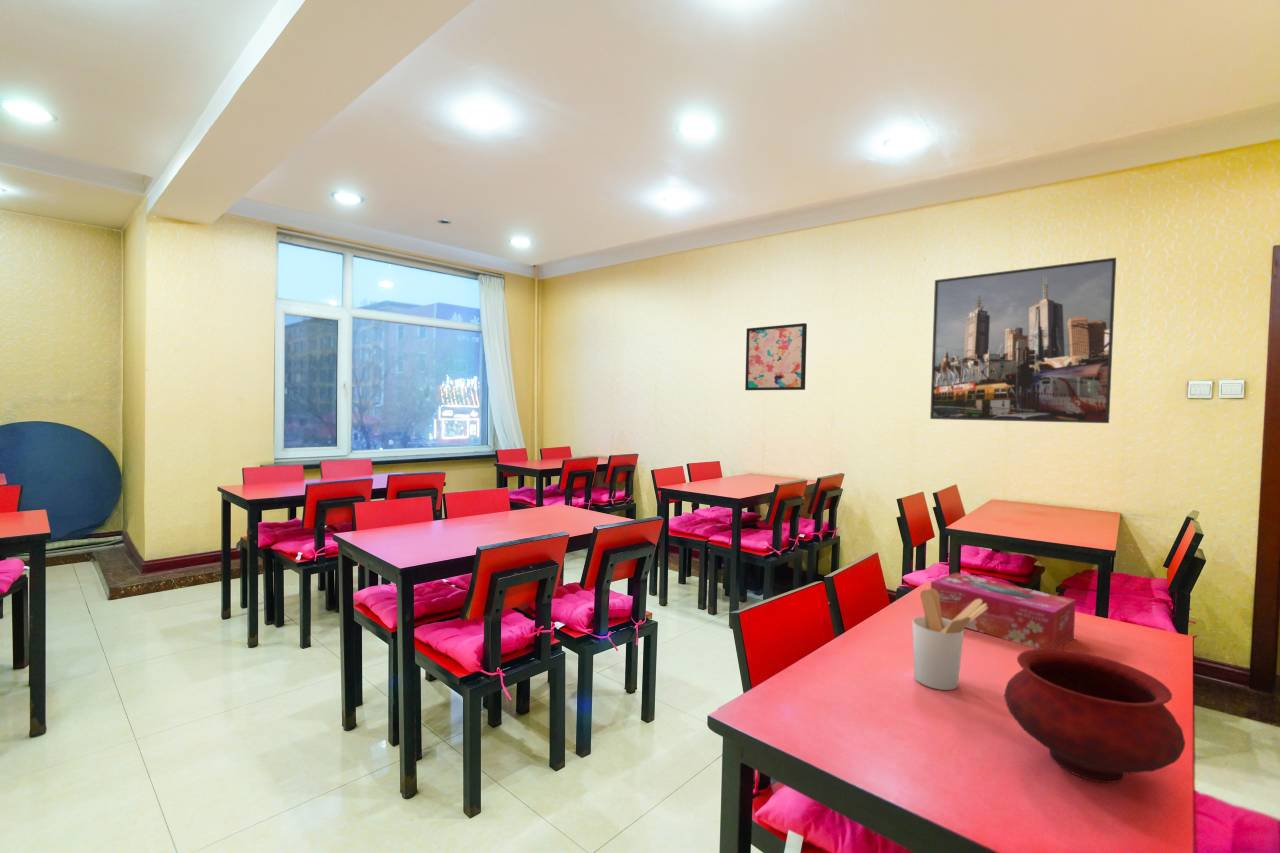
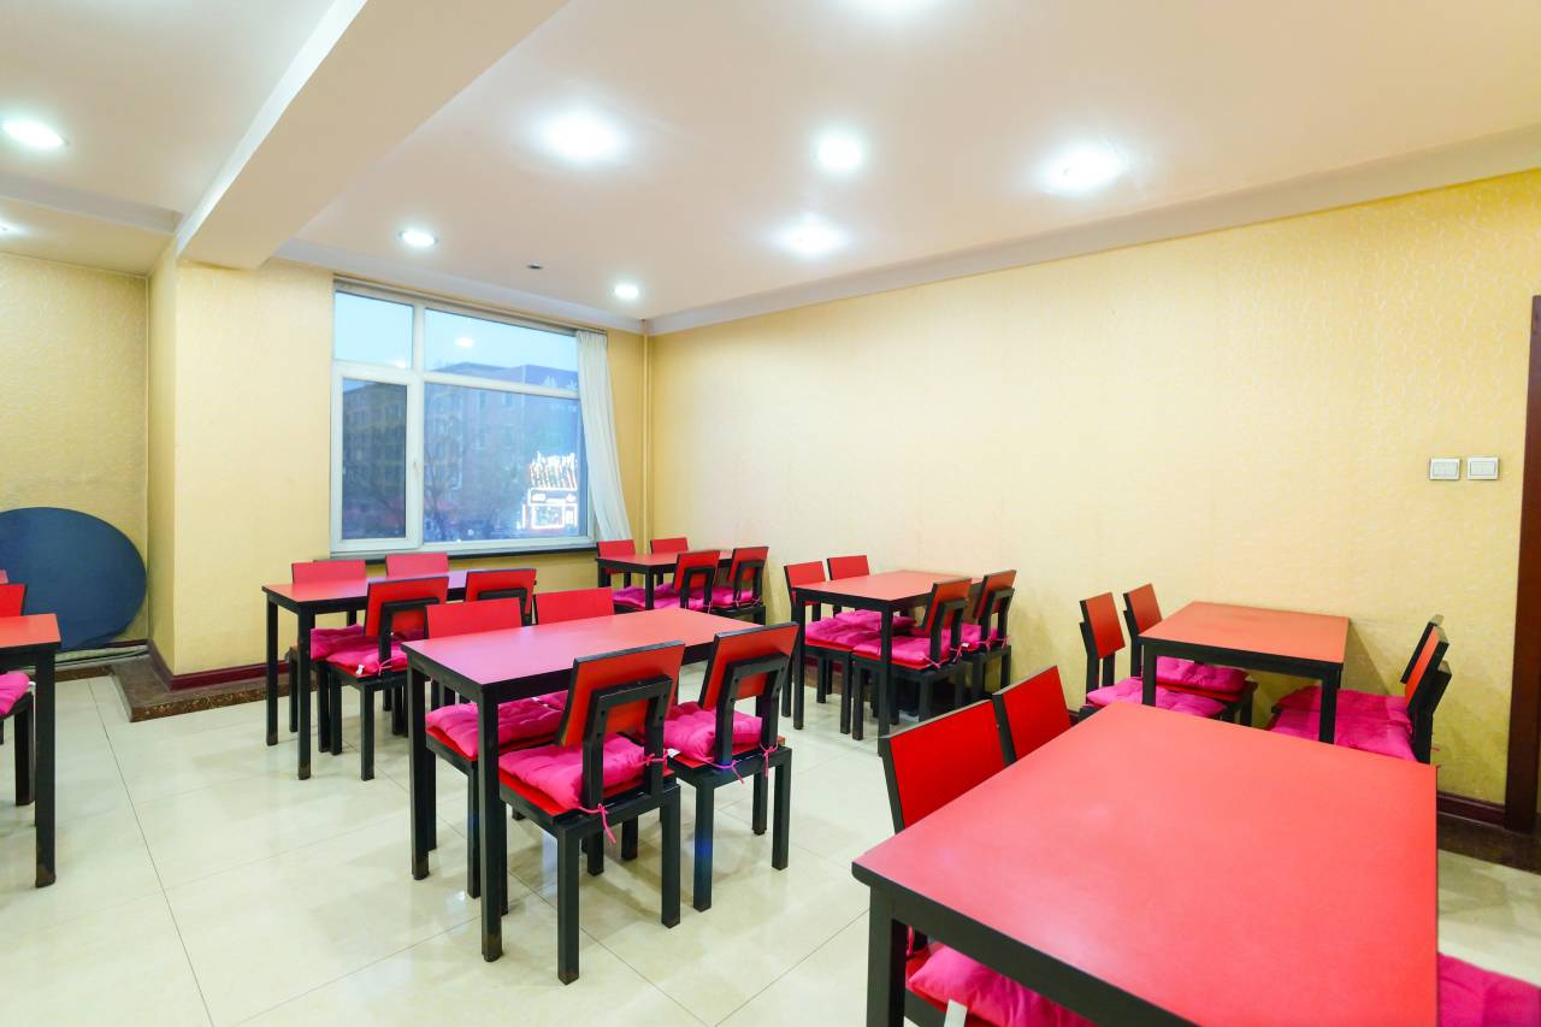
- wall art (774, 358)
- utensil holder (950, 639)
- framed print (1014, 345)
- tissue box (999, 608)
- bowl (1087, 720)
